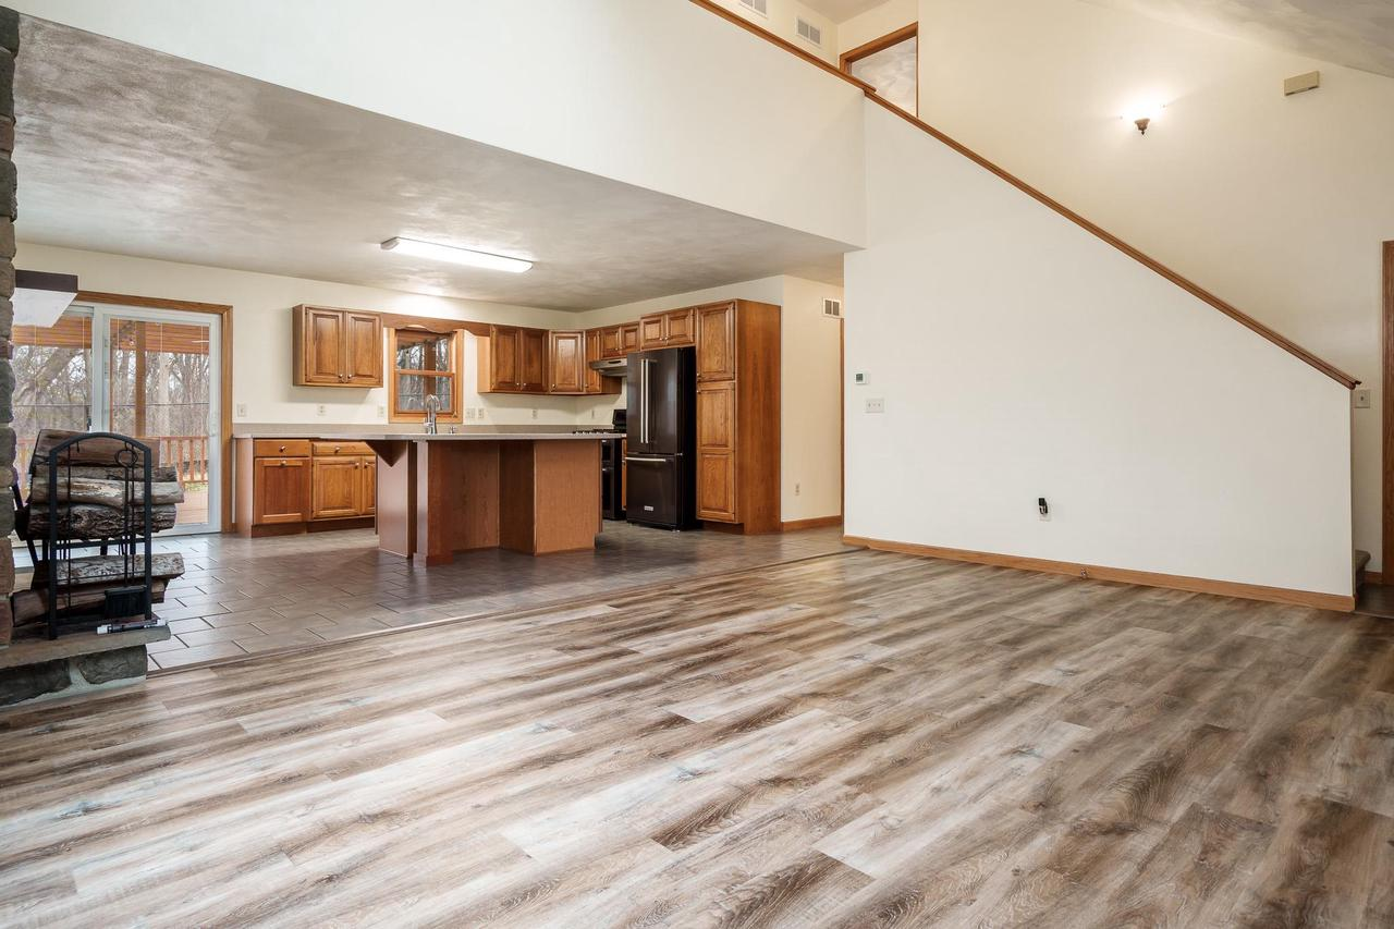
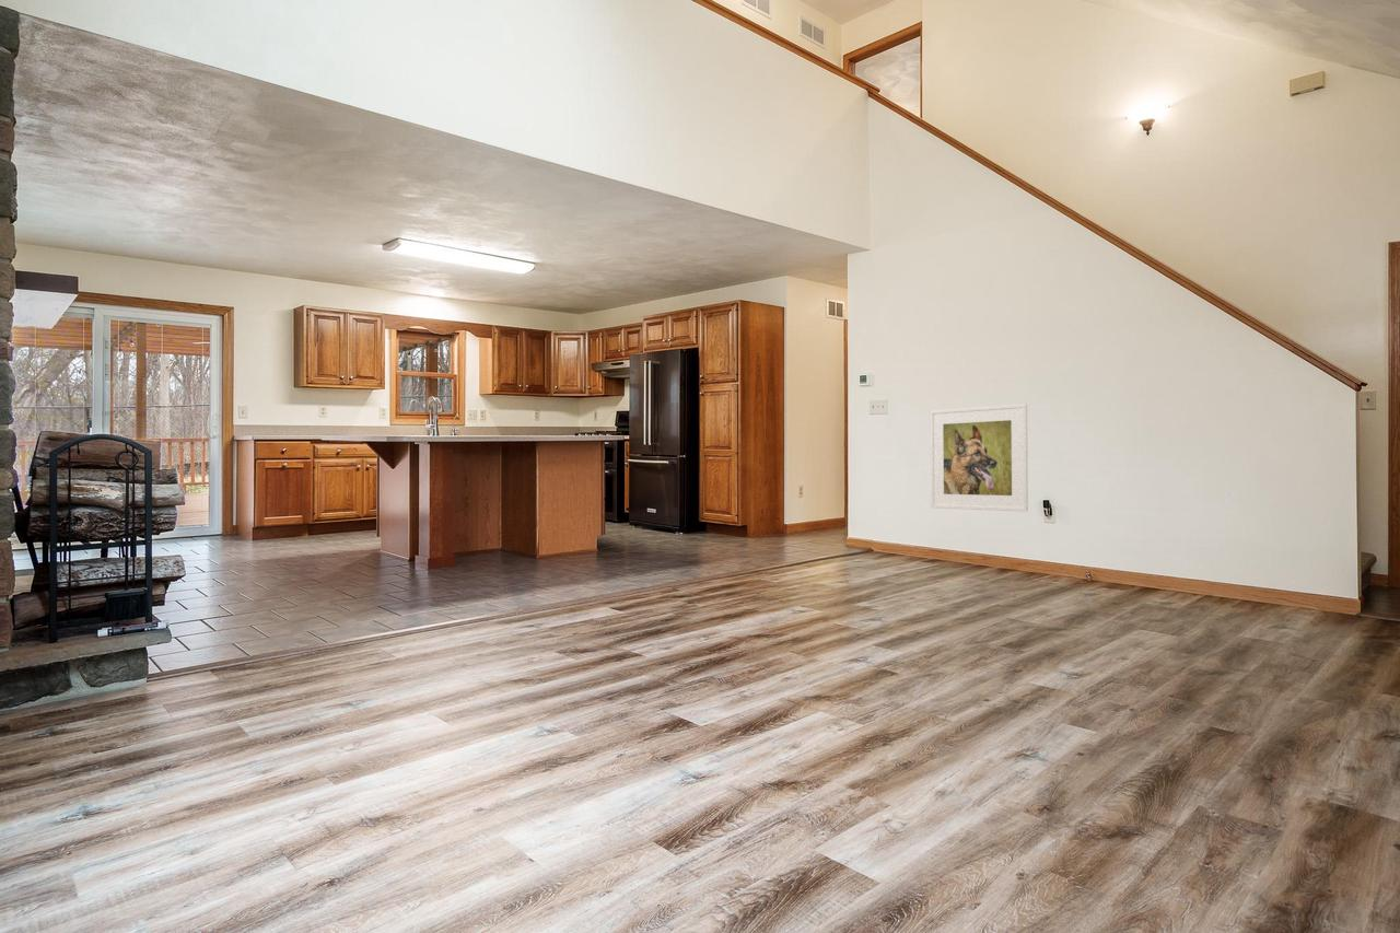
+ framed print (976, 458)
